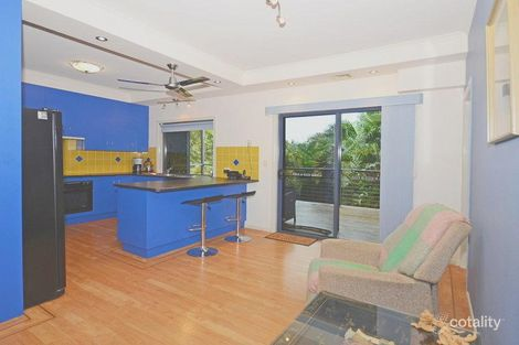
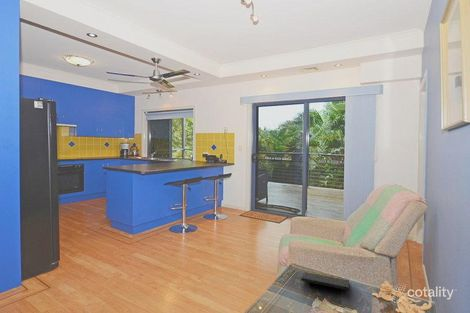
+ notepad (325, 279)
